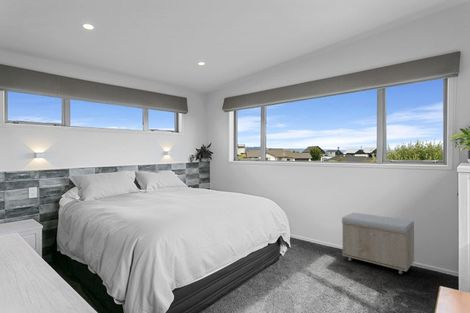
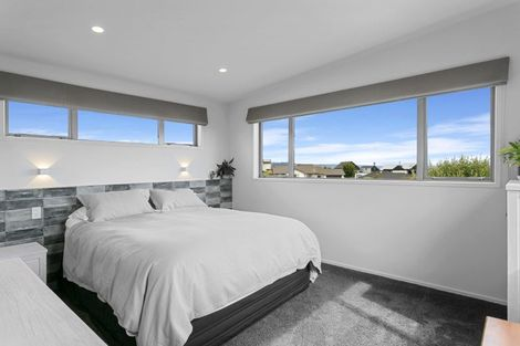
- storage bench (376, 241)
